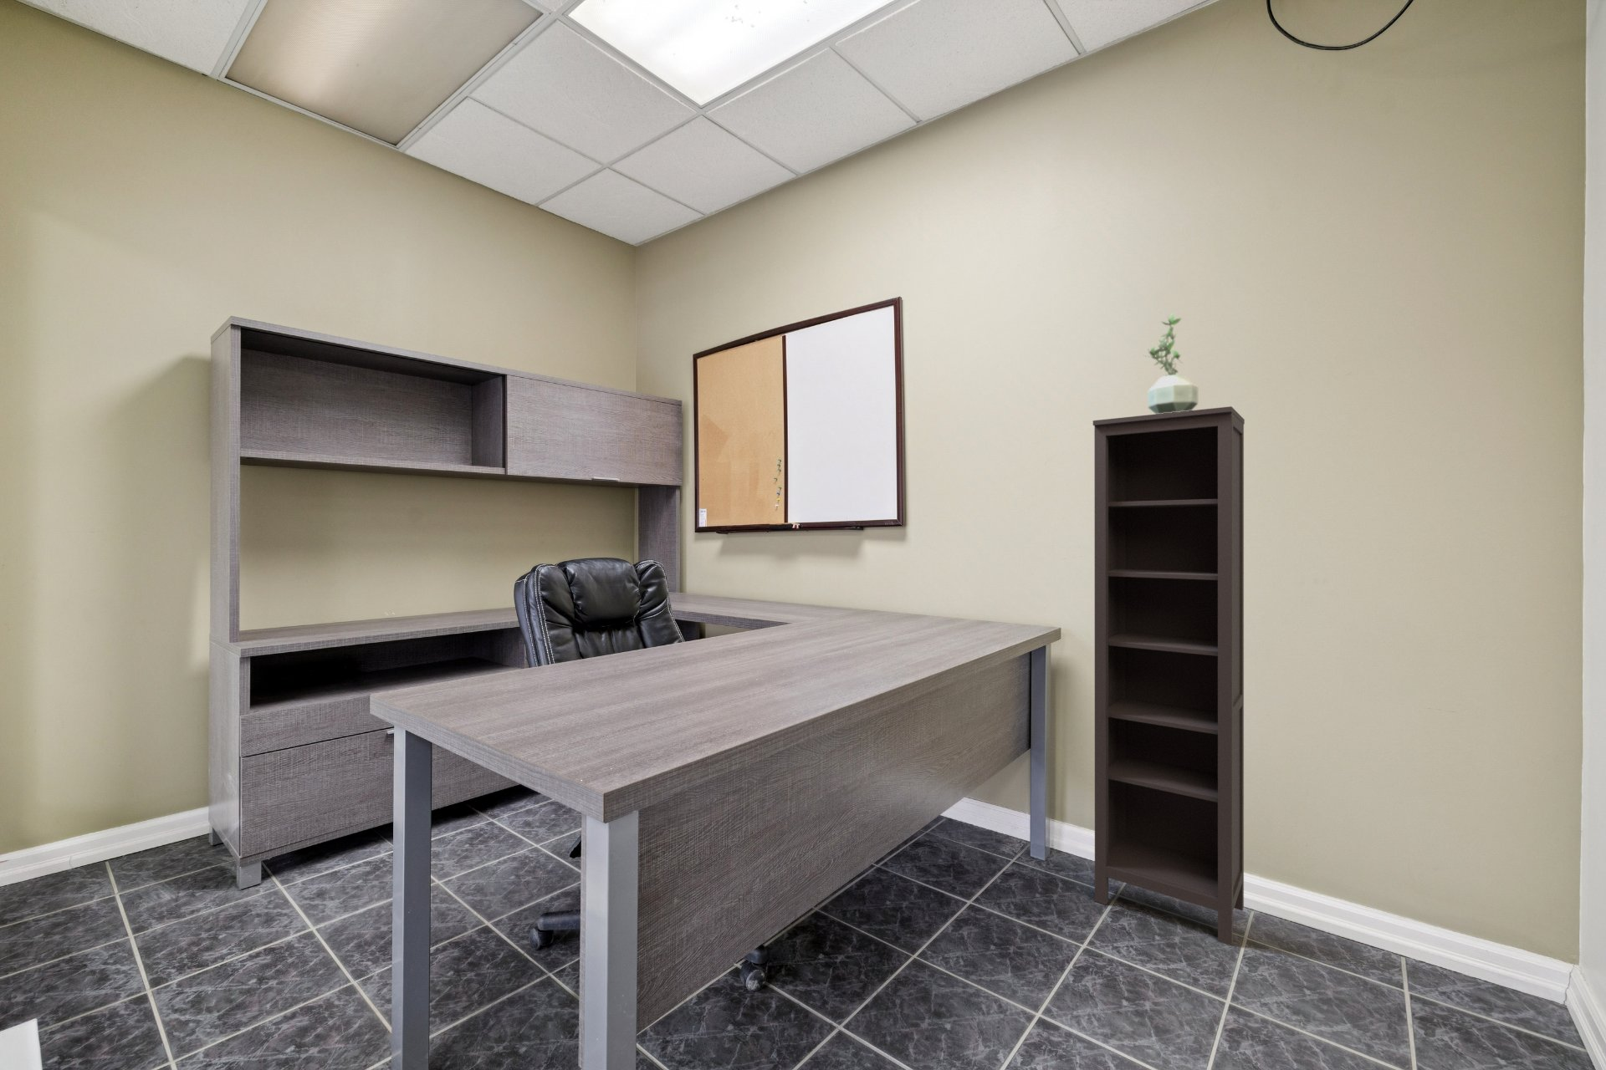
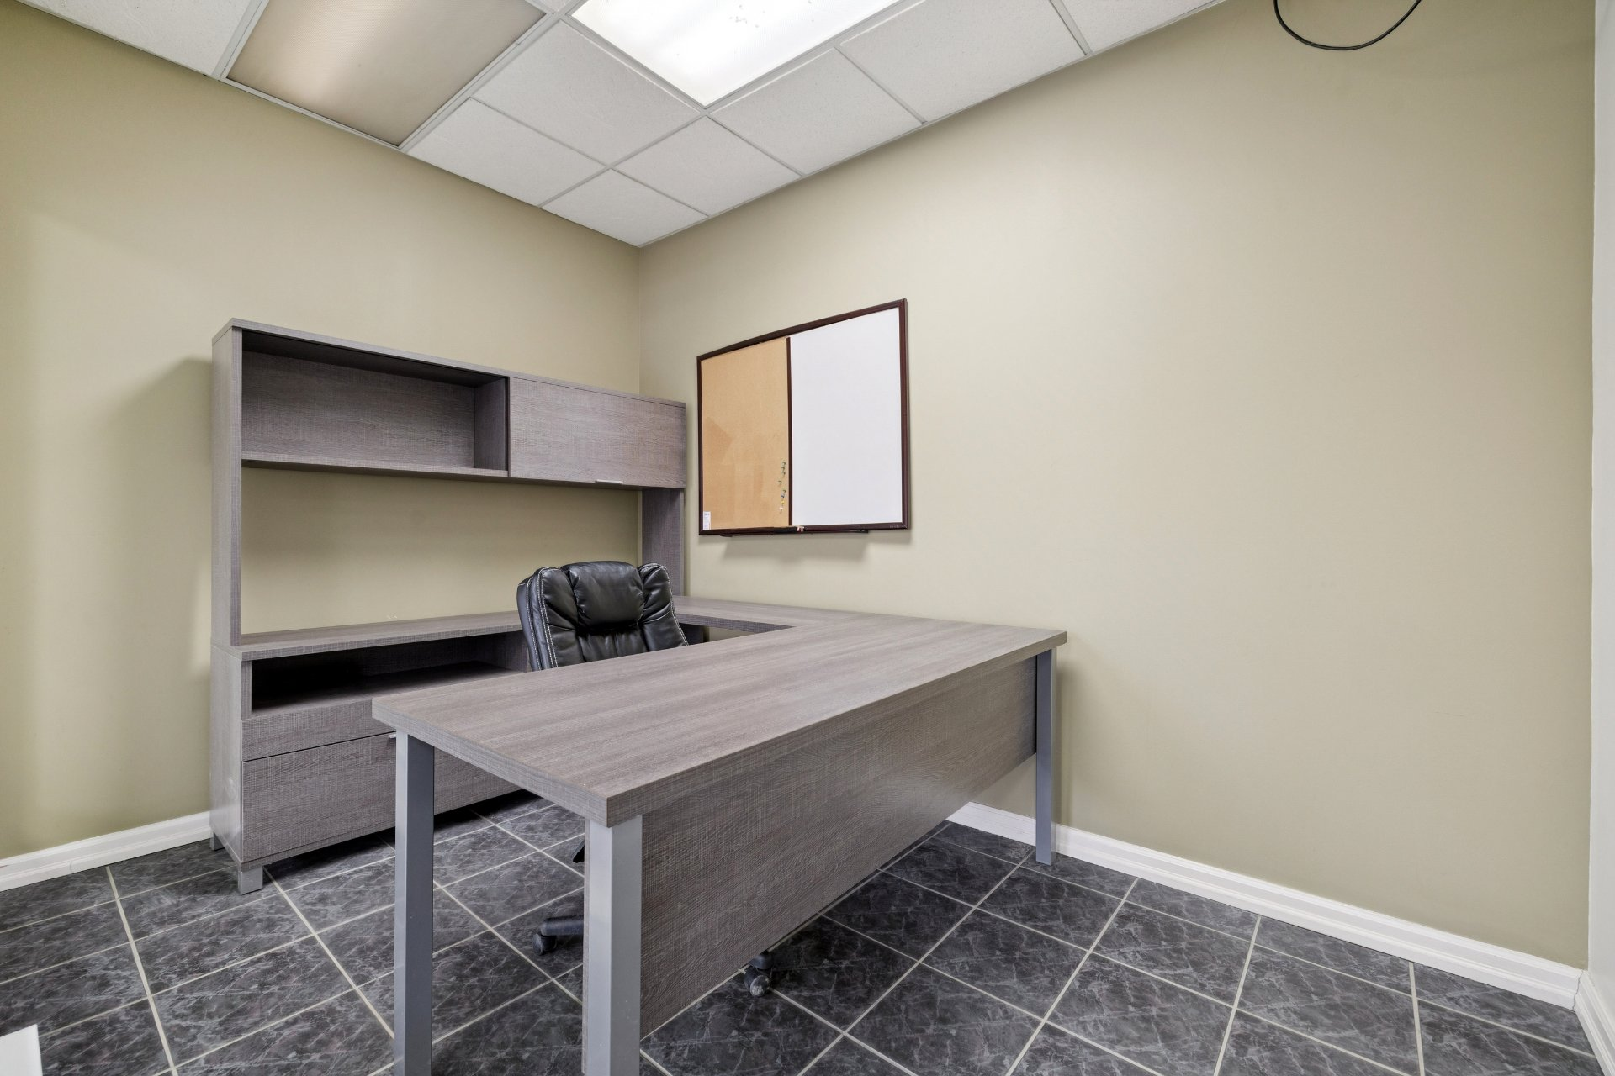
- bookcase (1167, 662)
- potted plant (1170, 367)
